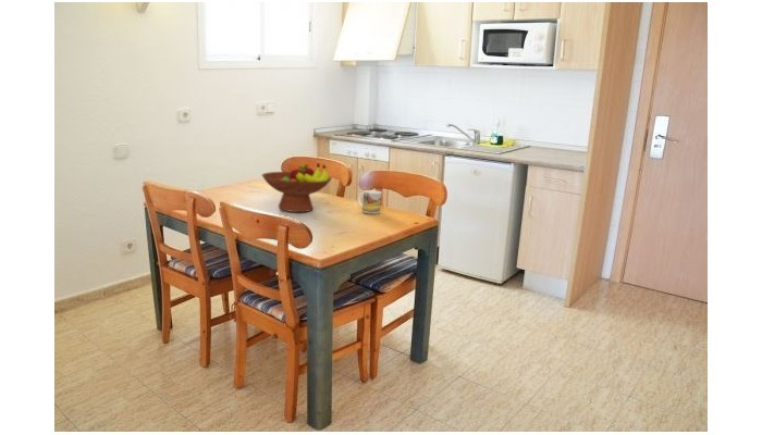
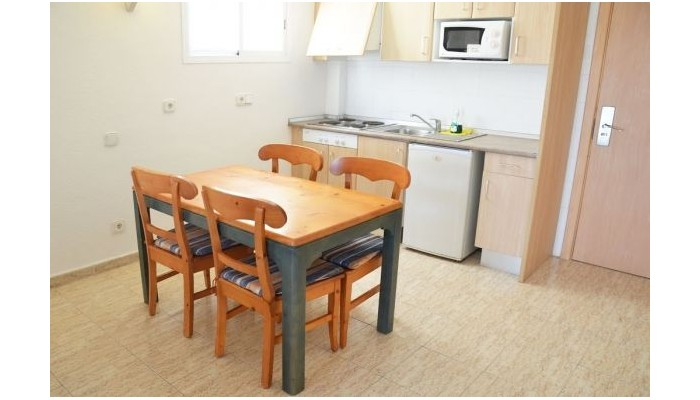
- fruit bowl (296, 186)
- mug (369, 201)
